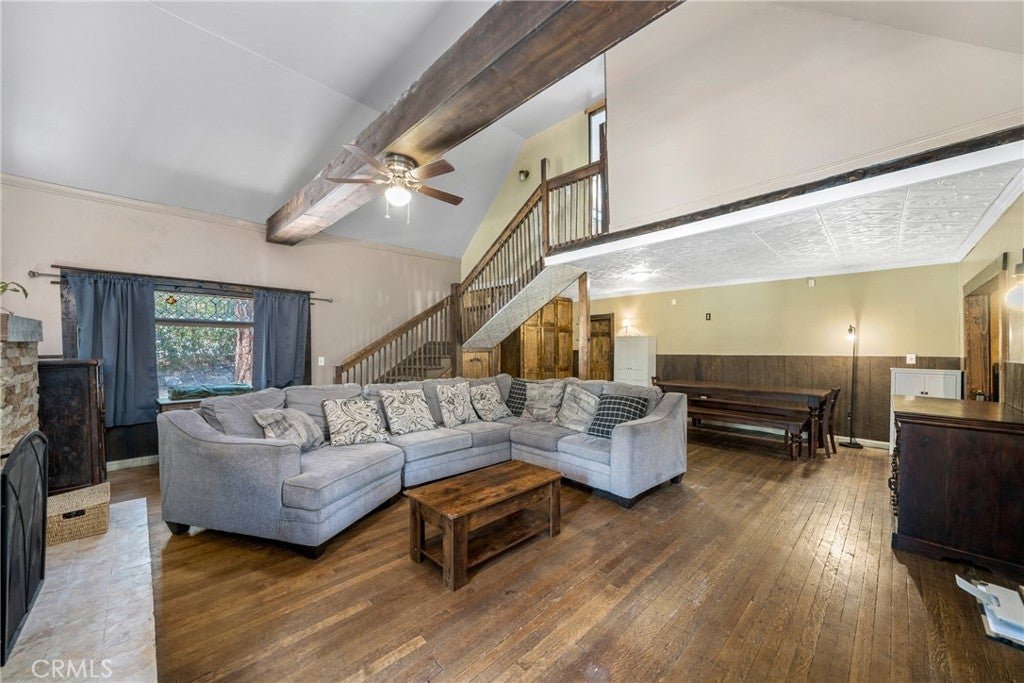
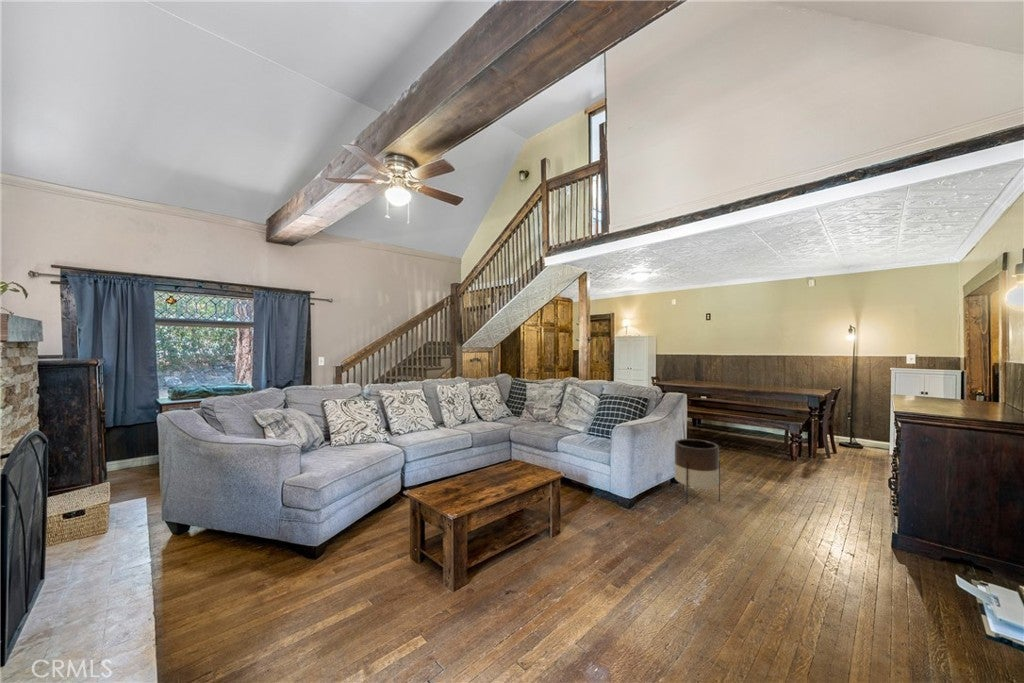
+ planter (696, 470)
